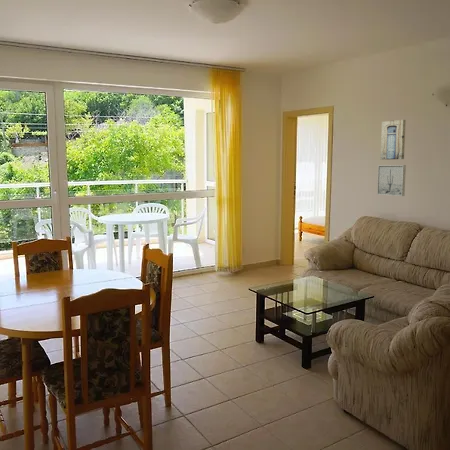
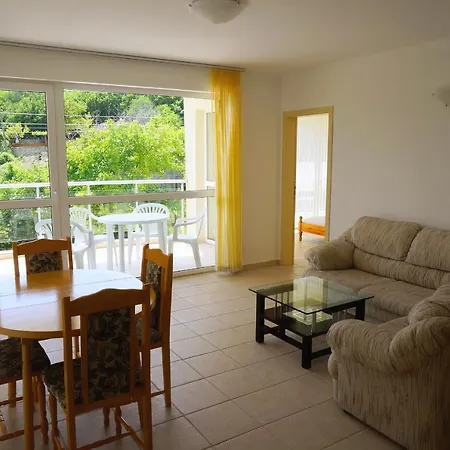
- wall art (391, 180)
- wall art (392, 140)
